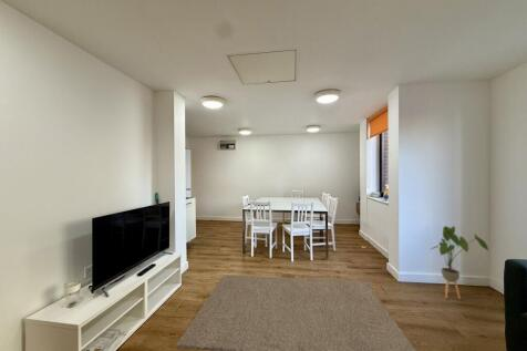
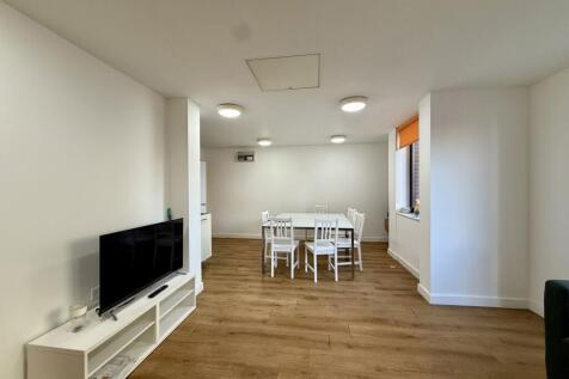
- house plant (452, 260)
- rug (292, 307)
